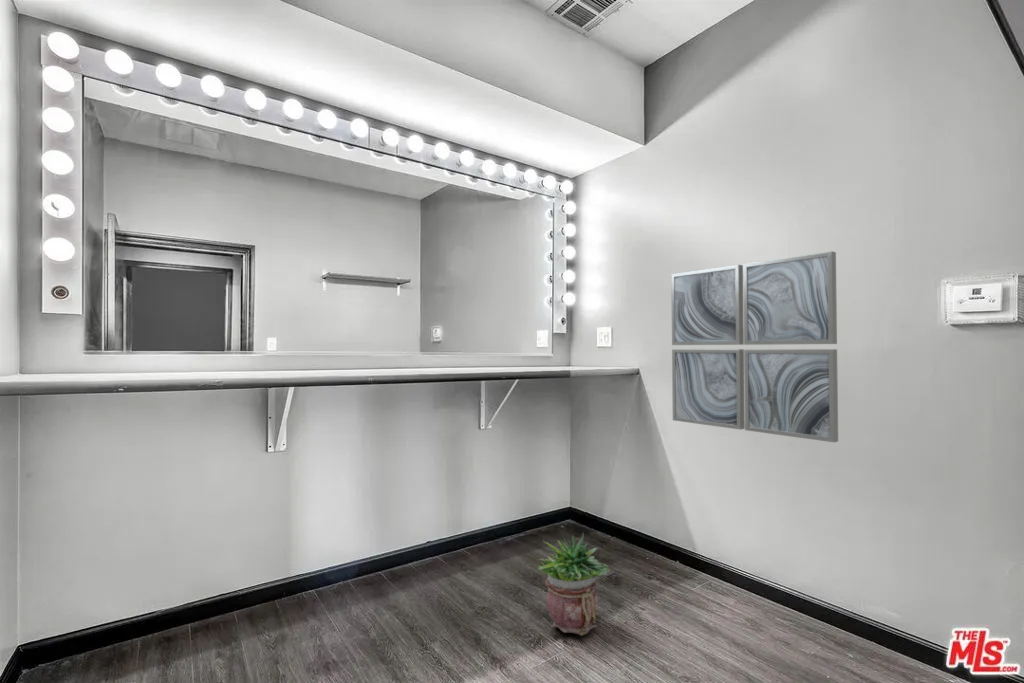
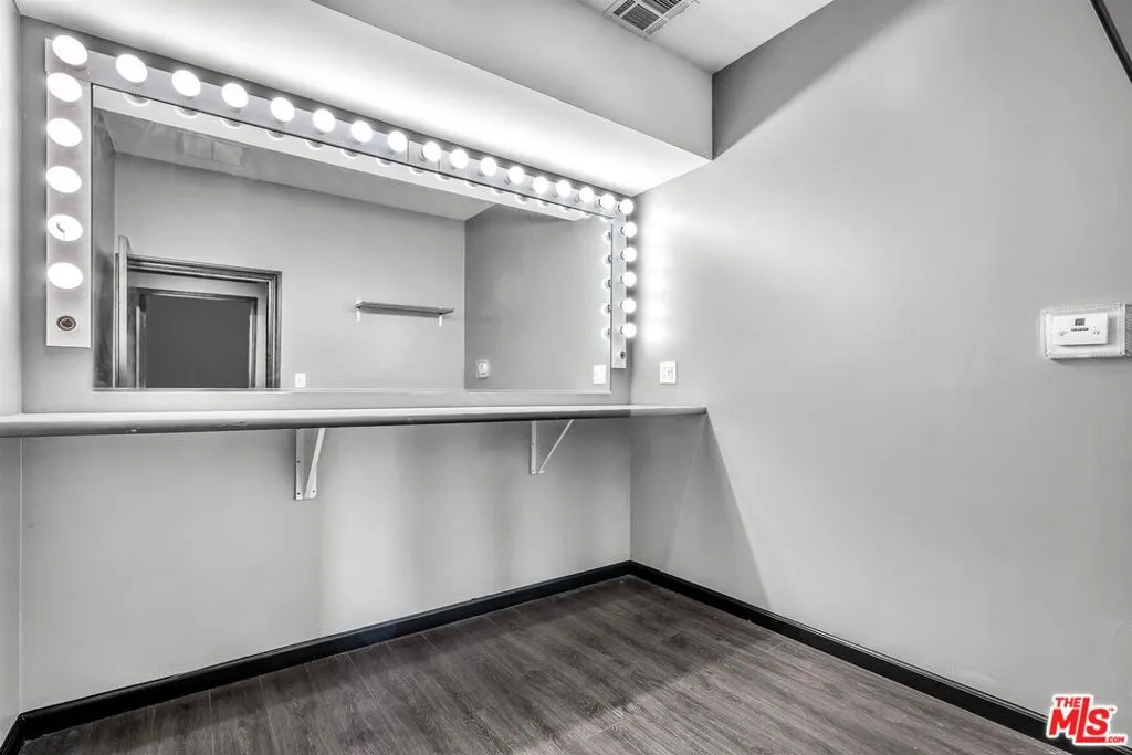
- wall art (743, 344)
- potted plant (570, 579)
